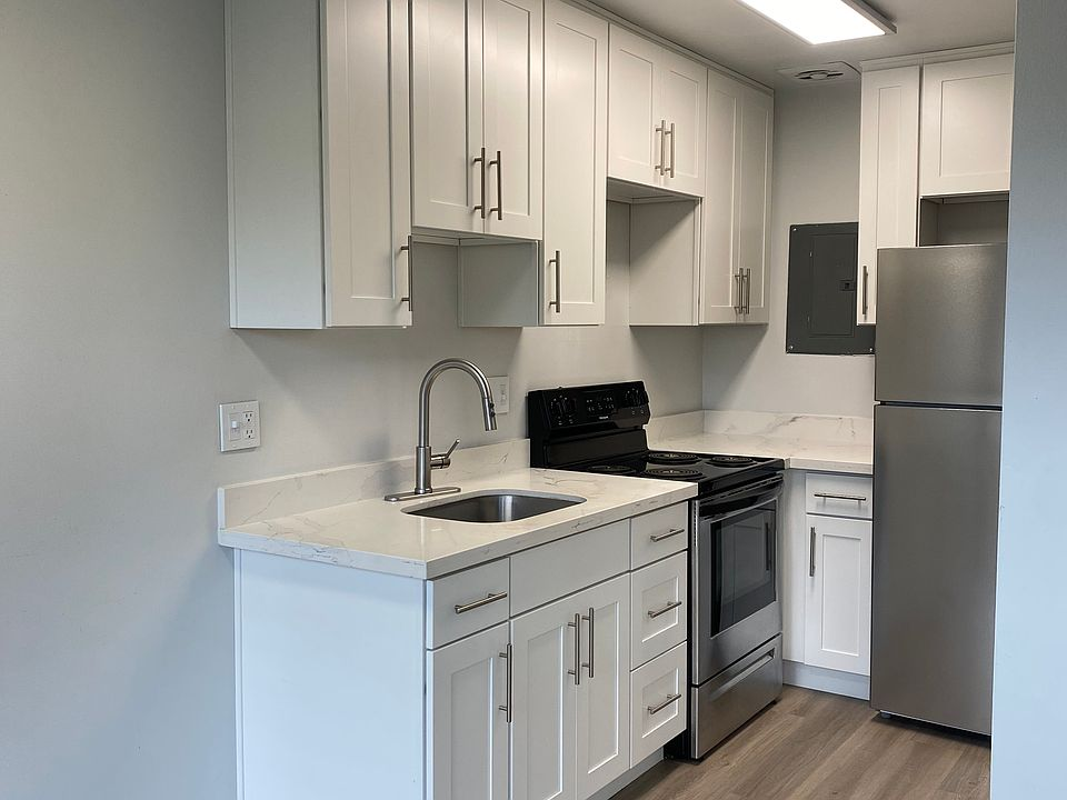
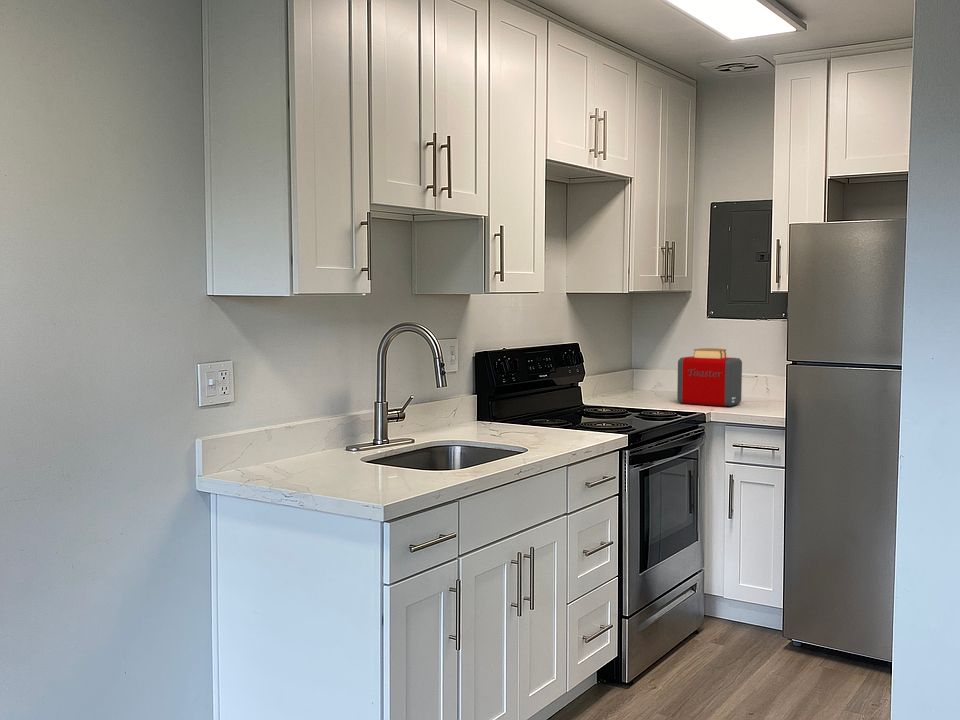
+ toaster (708, 376)
